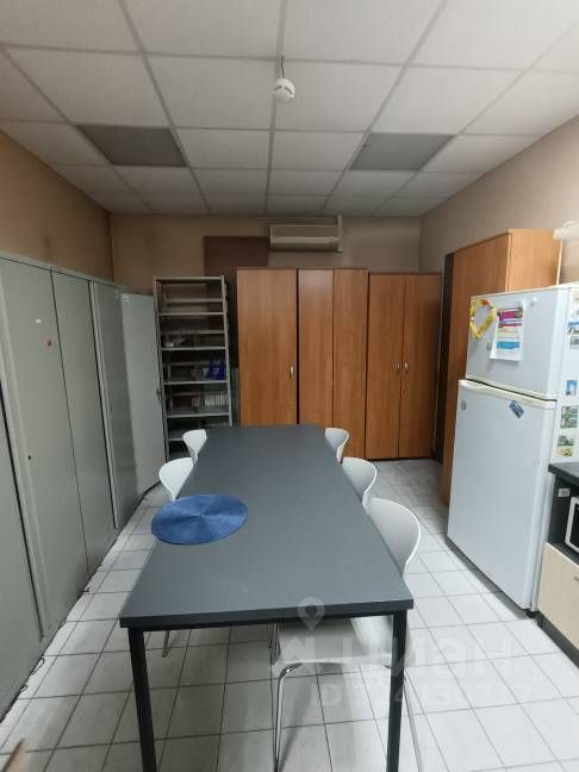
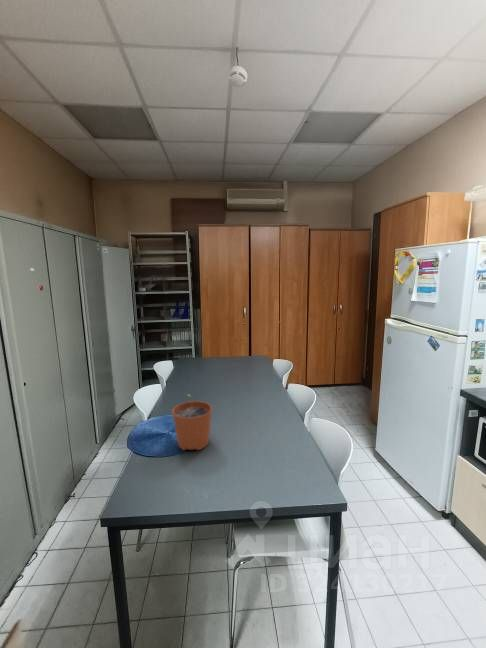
+ plant pot (192, 417)
